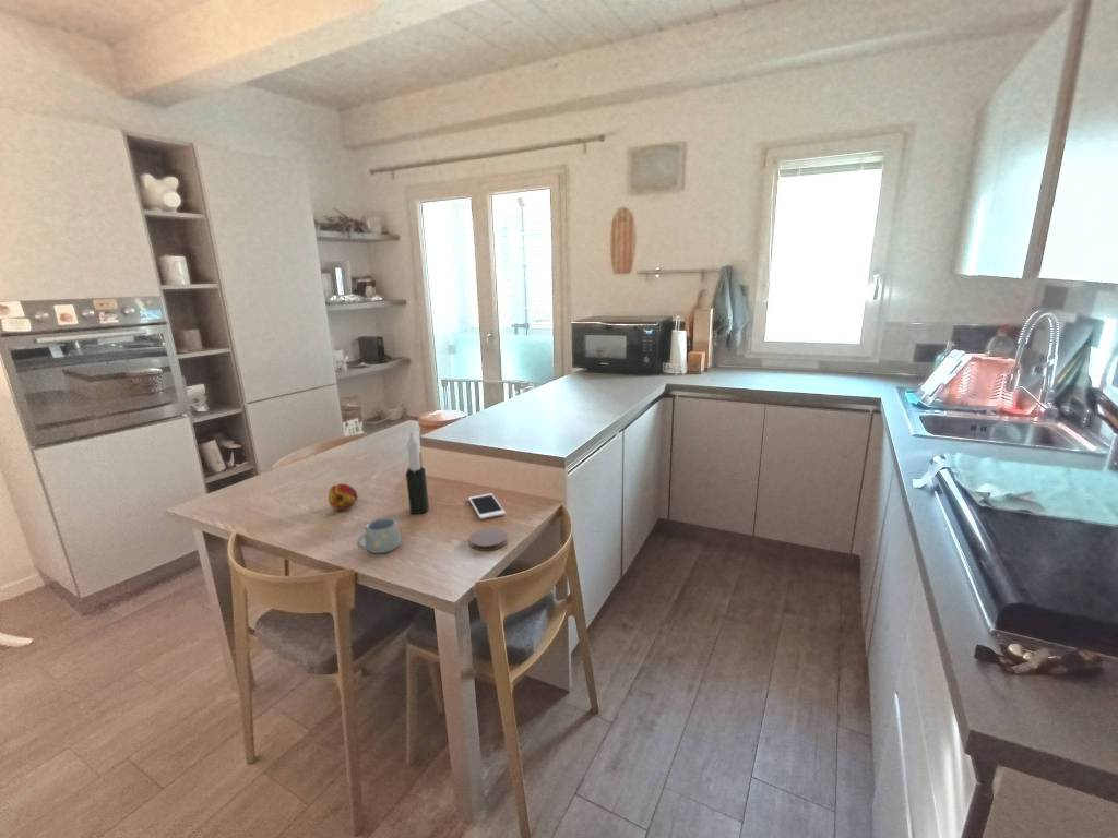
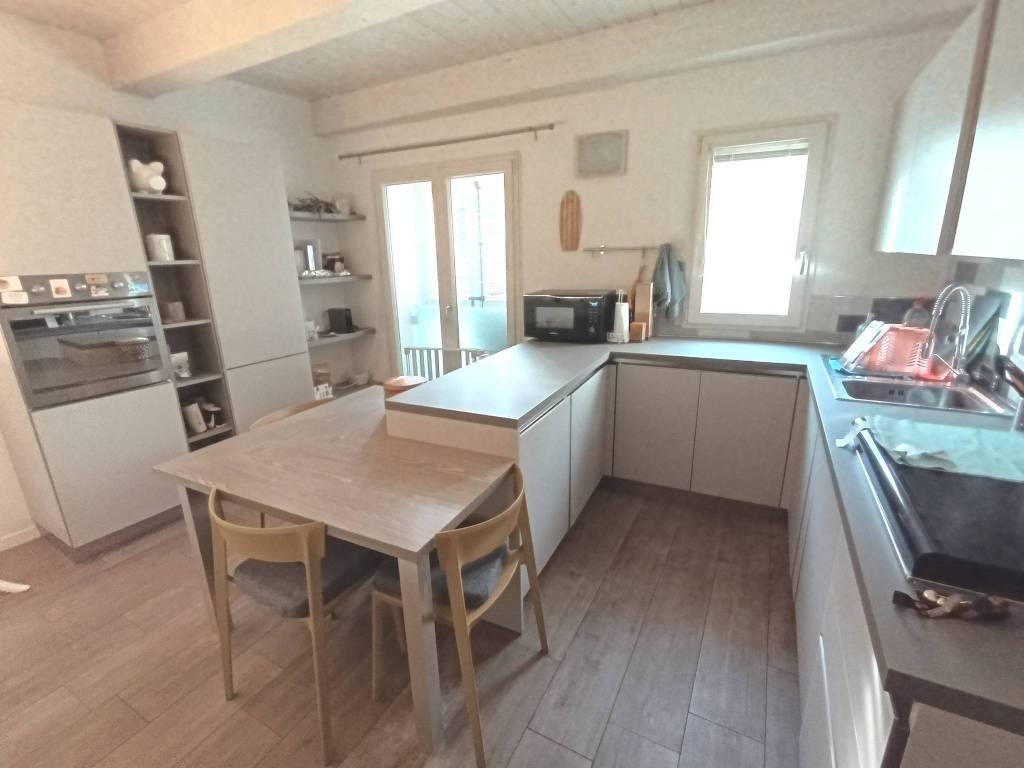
- mug (377, 538)
- coaster (488, 538)
- fruit (342, 496)
- cell phone (486, 505)
- candle (415, 471)
